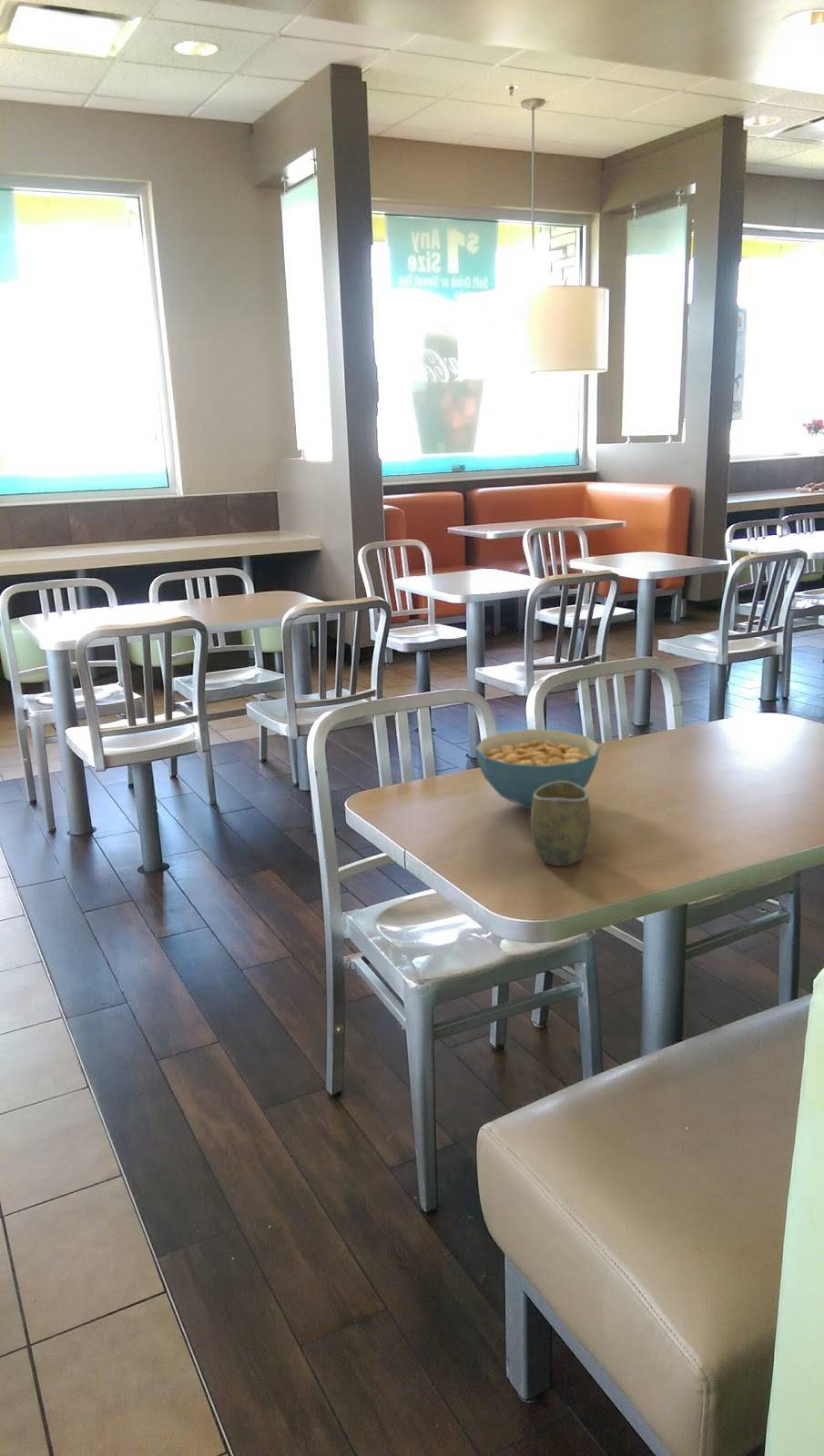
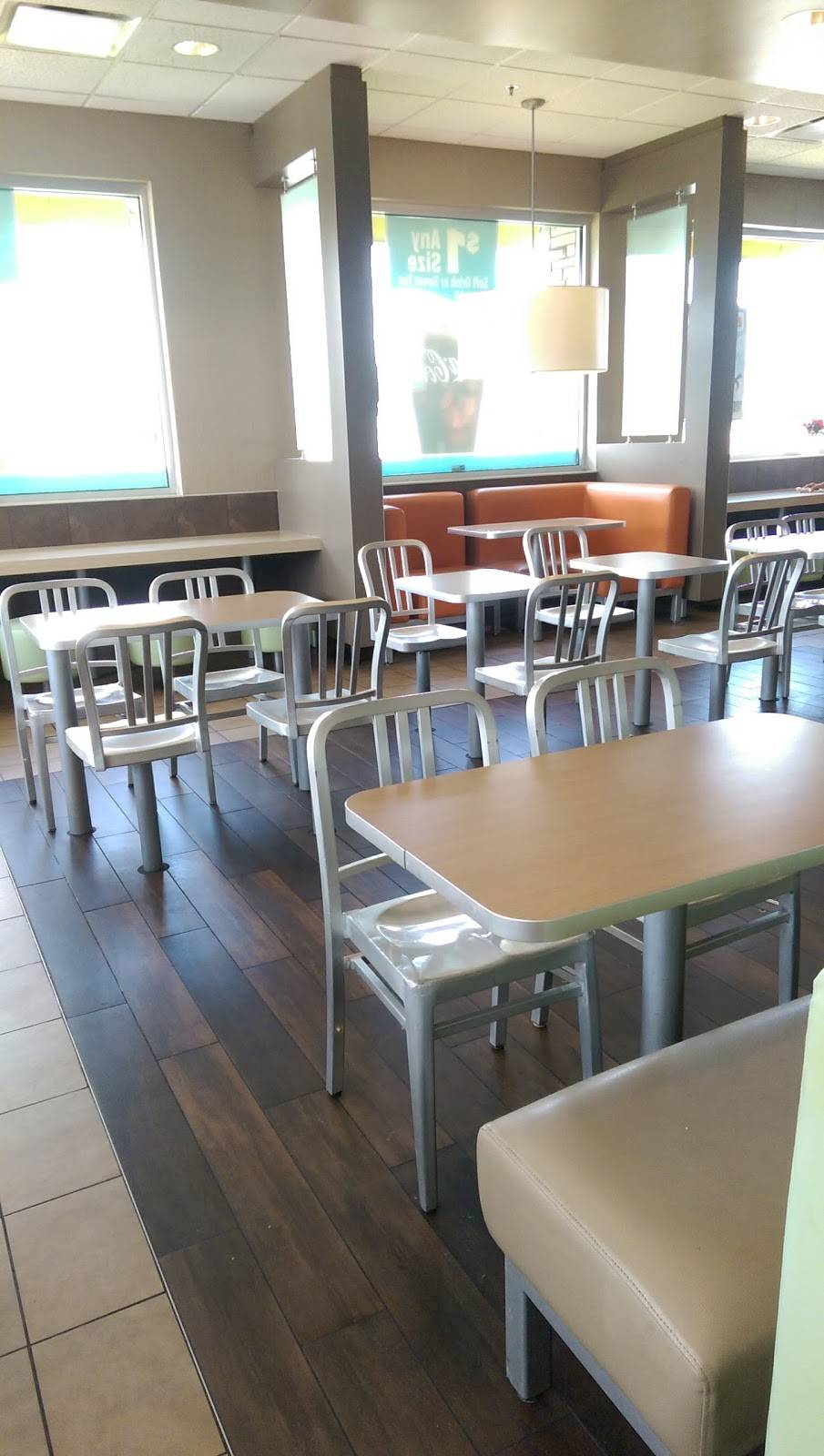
- cup (560, 823)
- cereal bowl (537, 774)
